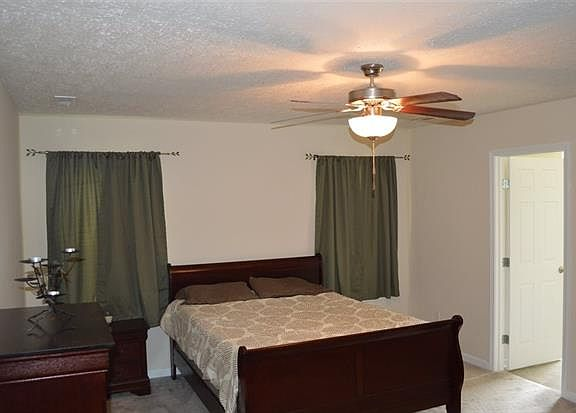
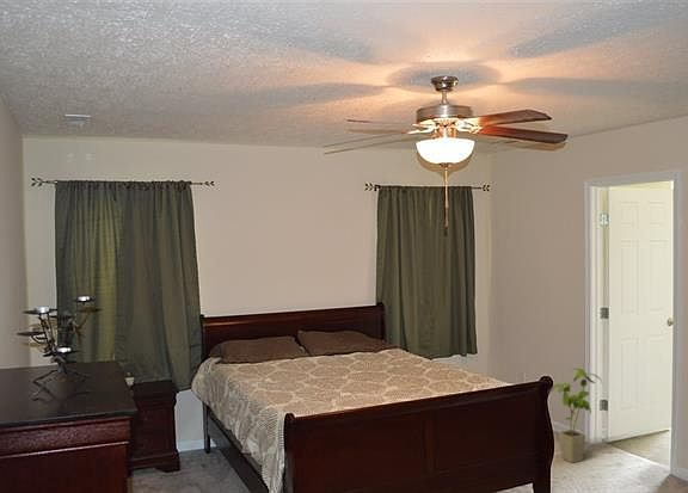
+ house plant (577, 414)
